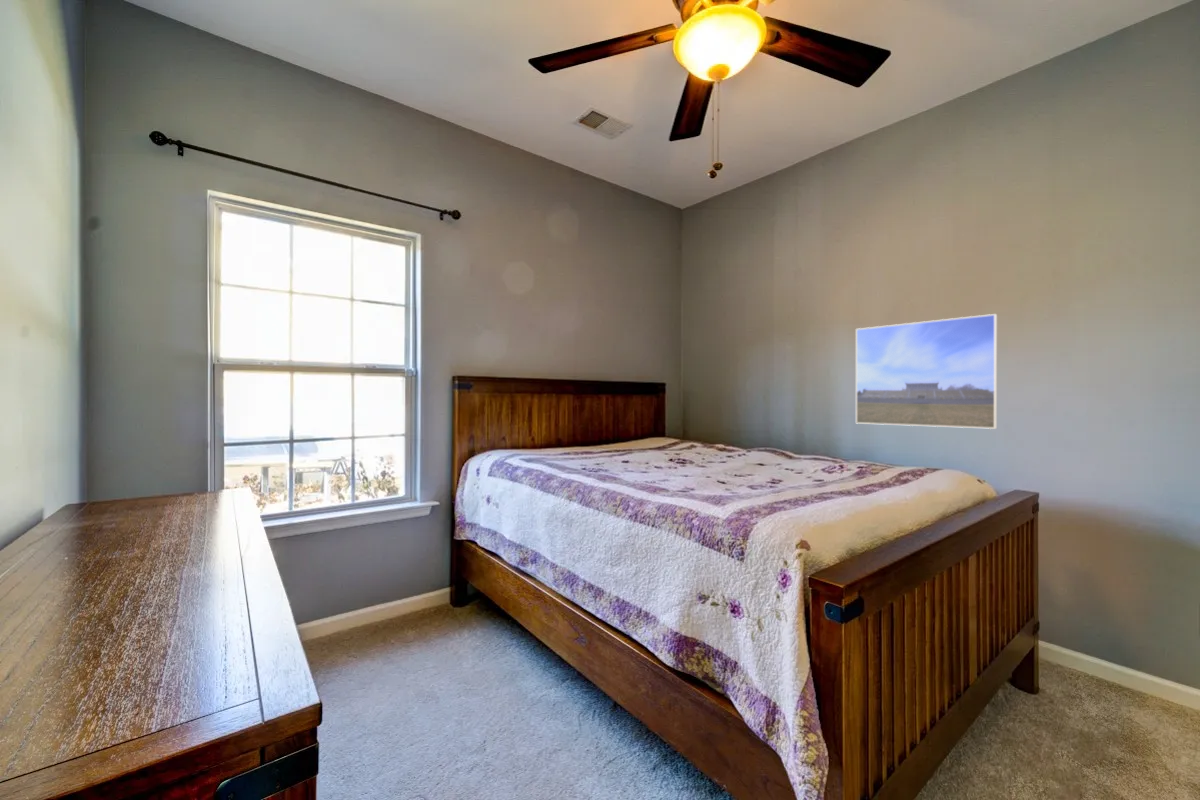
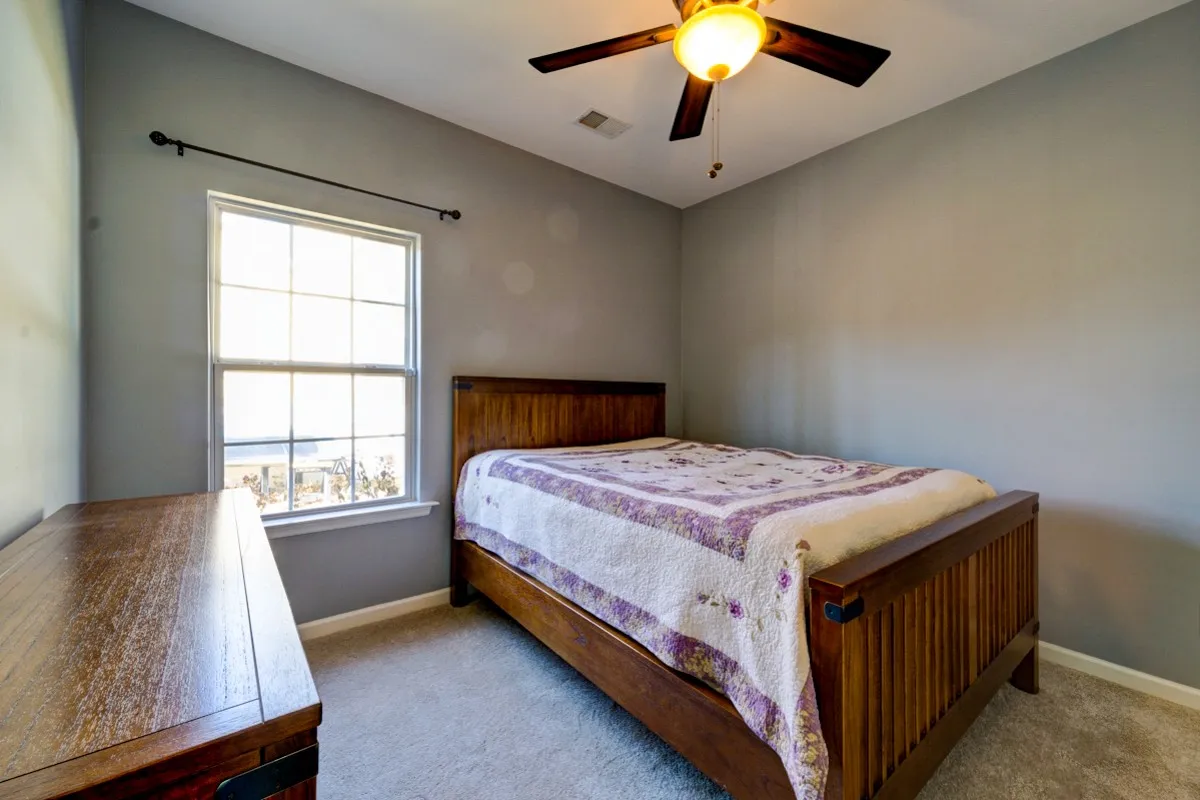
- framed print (919, 374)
